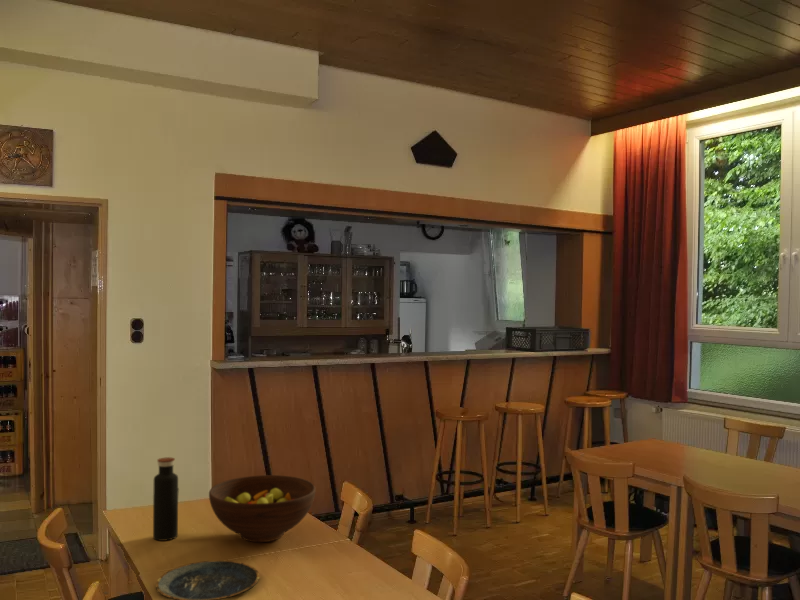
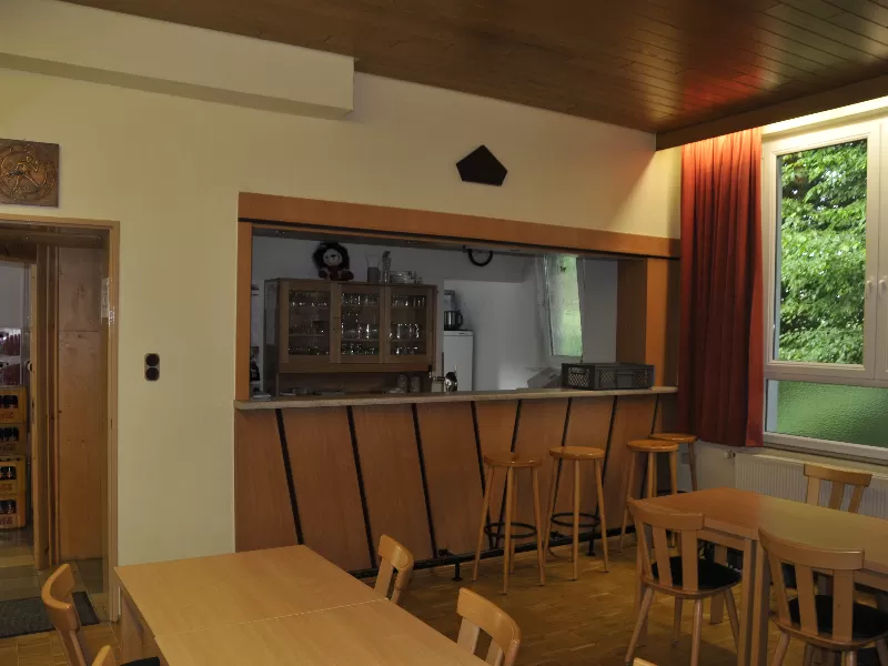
- water bottle (165, 498)
- fruit bowl (262, 512)
- plate (208, 581)
